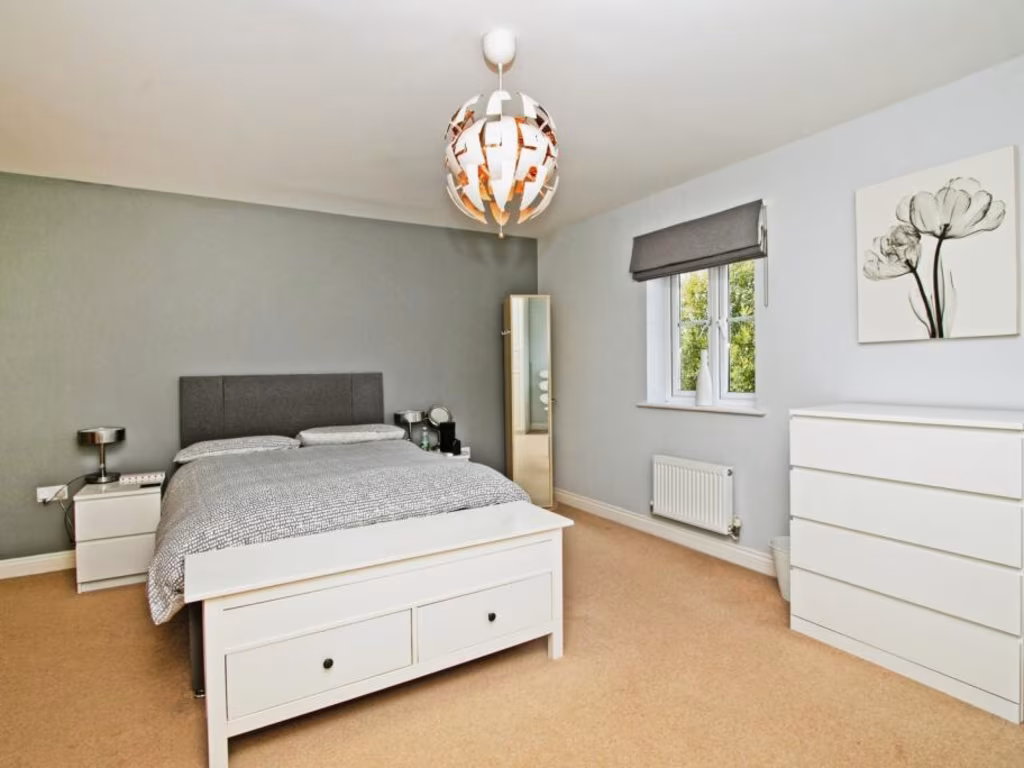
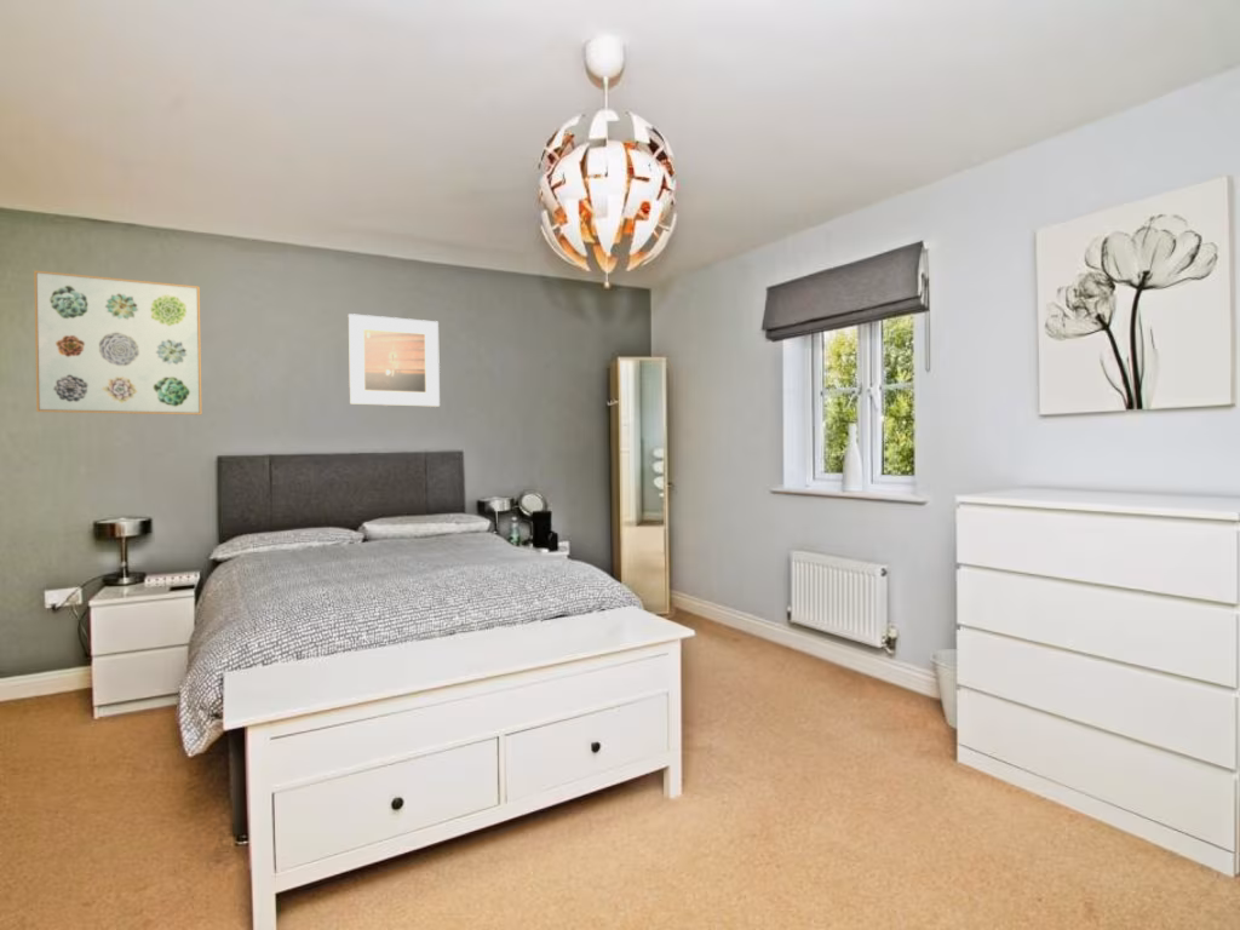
+ wall art (121, 345)
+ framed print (395, 361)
